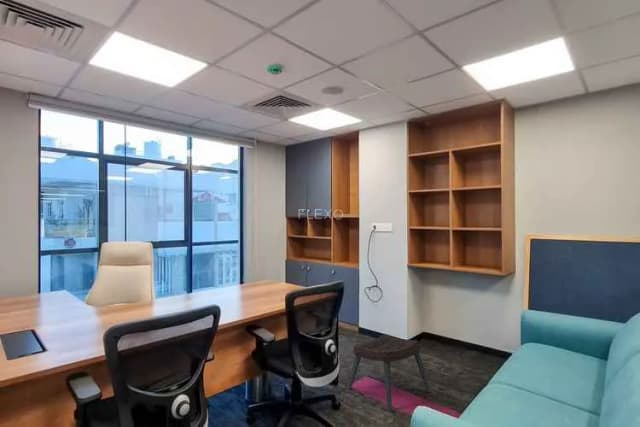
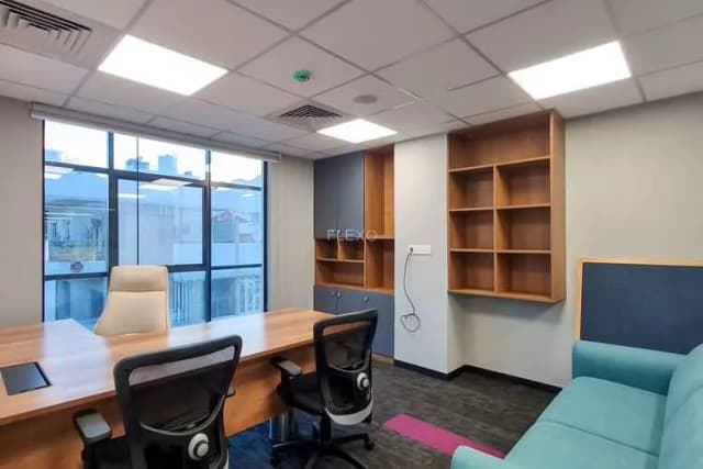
- ottoman (388, 365)
